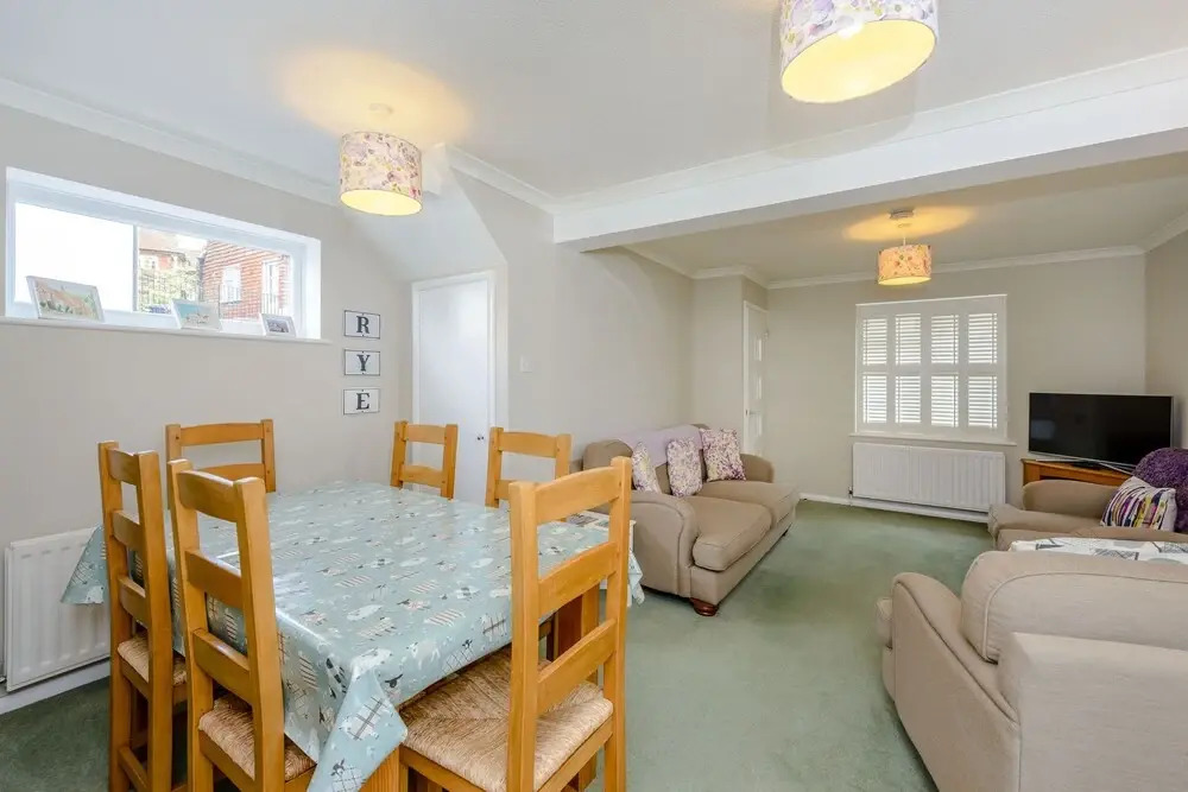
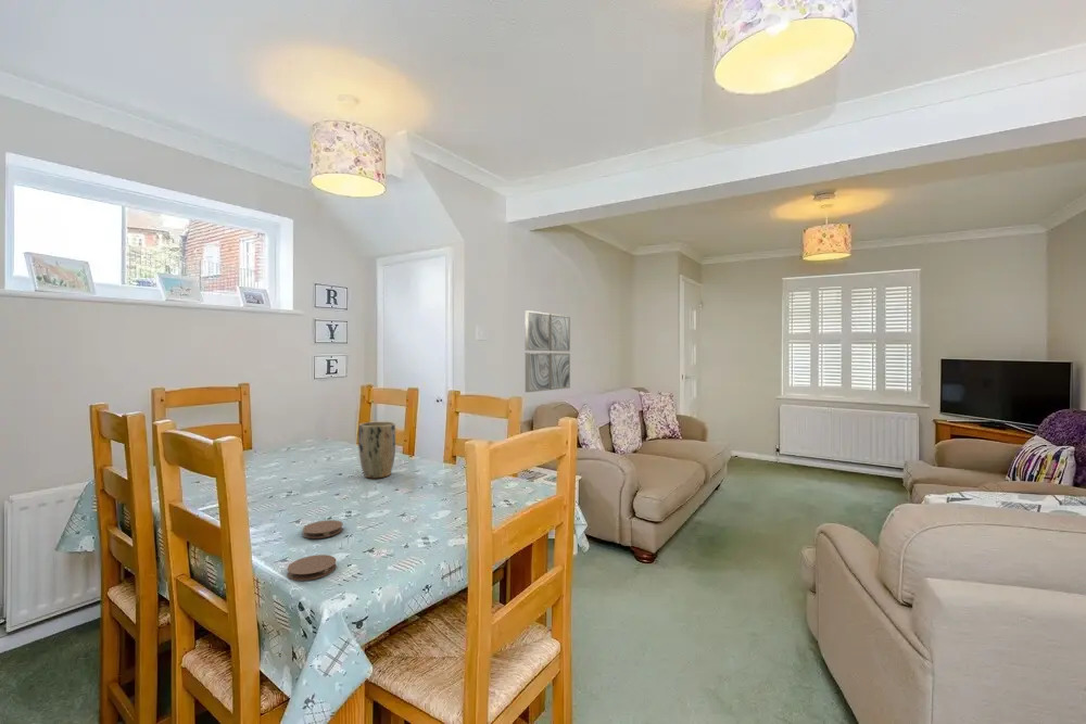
+ plant pot (377, 449)
+ wall art (548, 353)
+ coaster (312, 567)
+ coaster (323, 529)
